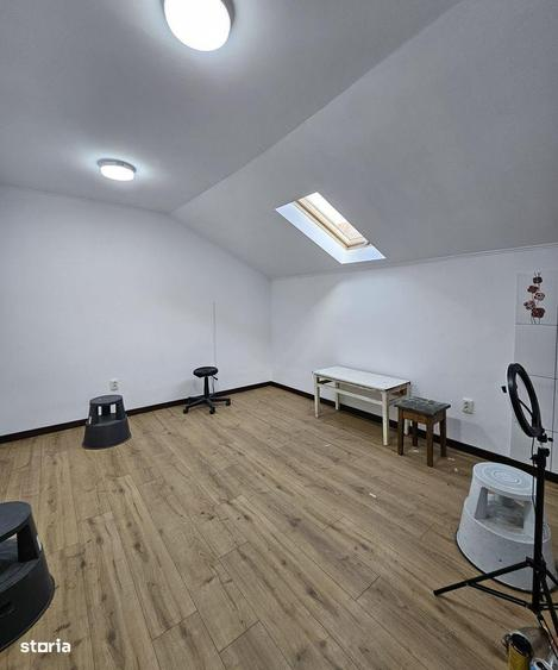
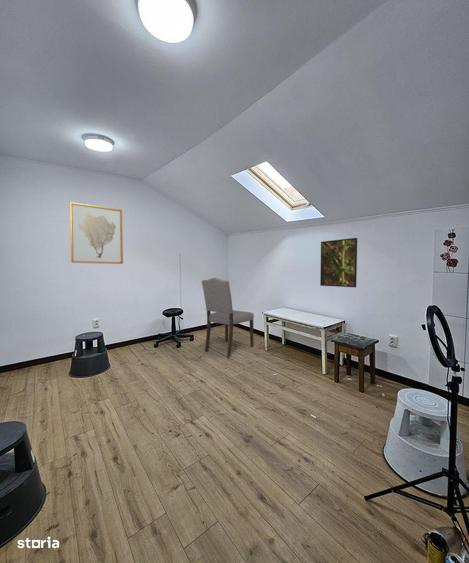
+ chair (227, 313)
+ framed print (337, 263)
+ wall art (98, 235)
